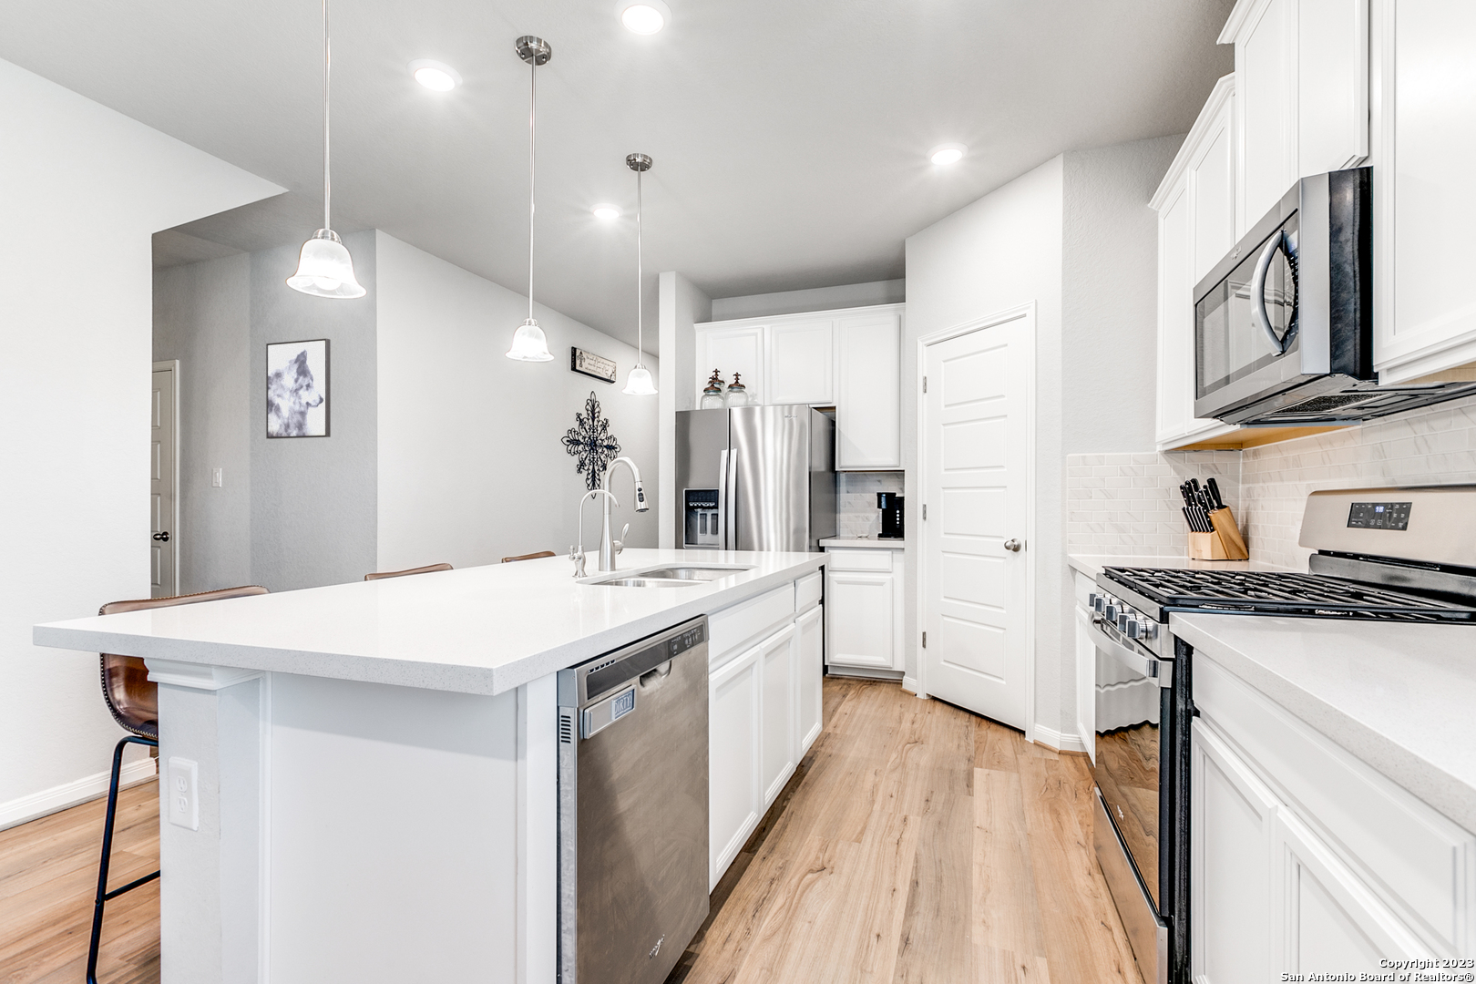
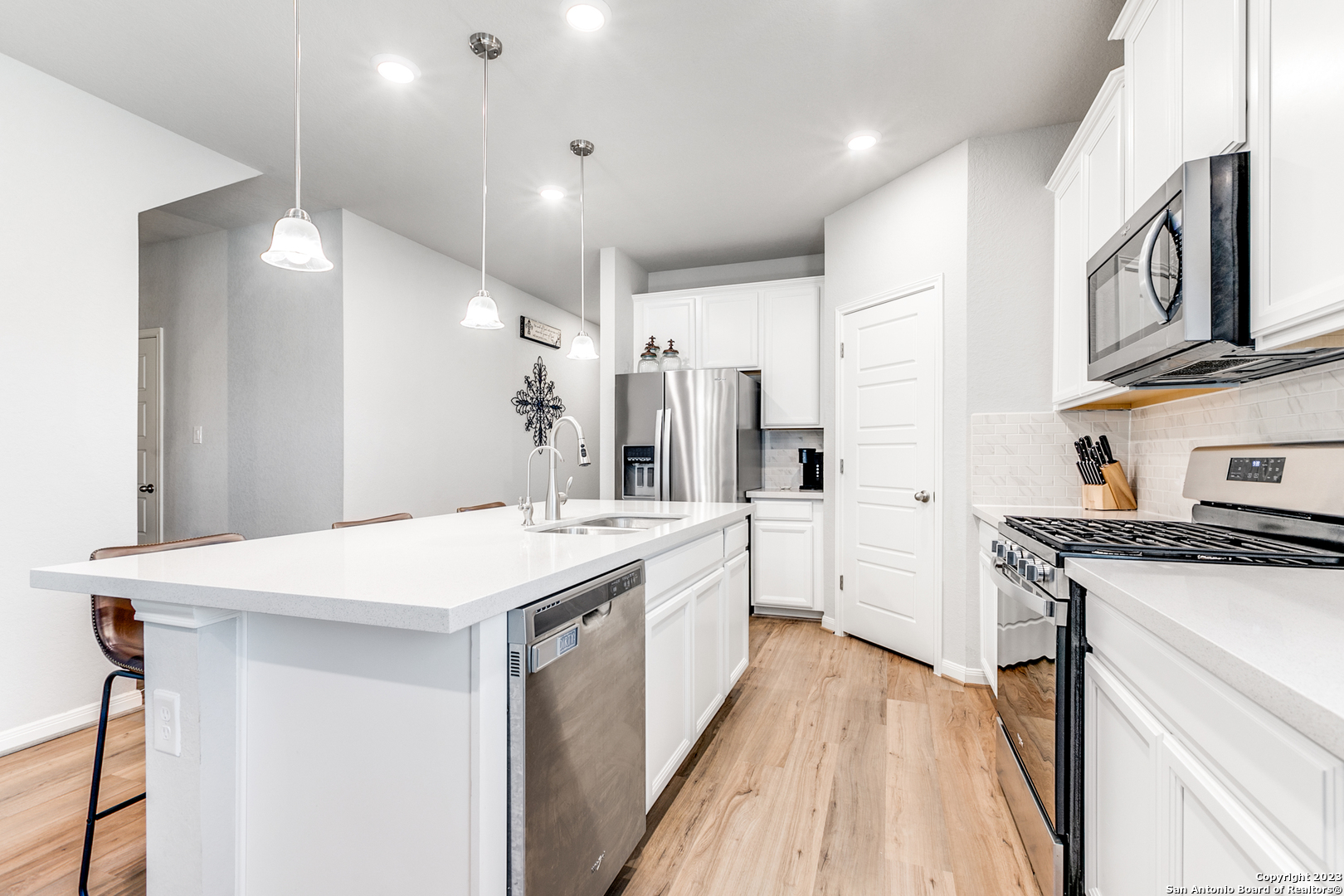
- wall art (297, 389)
